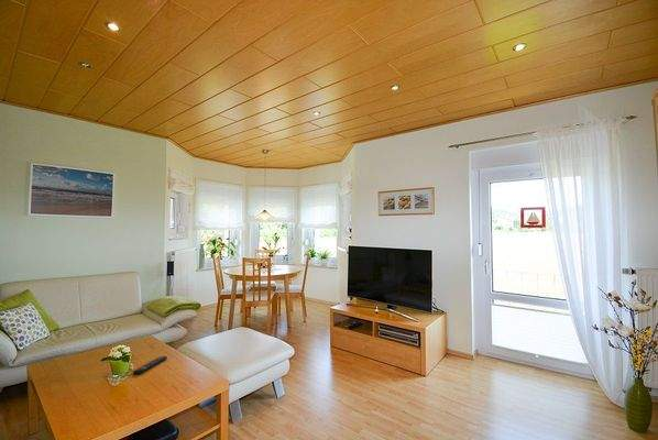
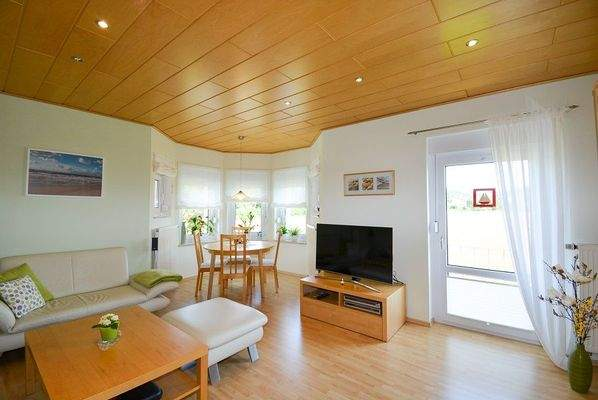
- remote control (151, 364)
